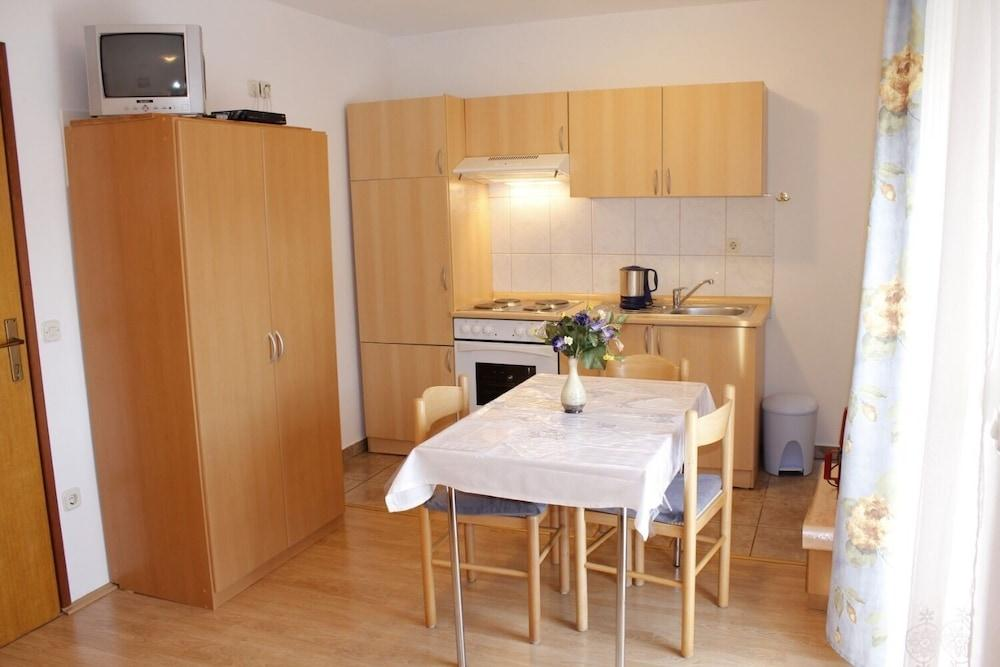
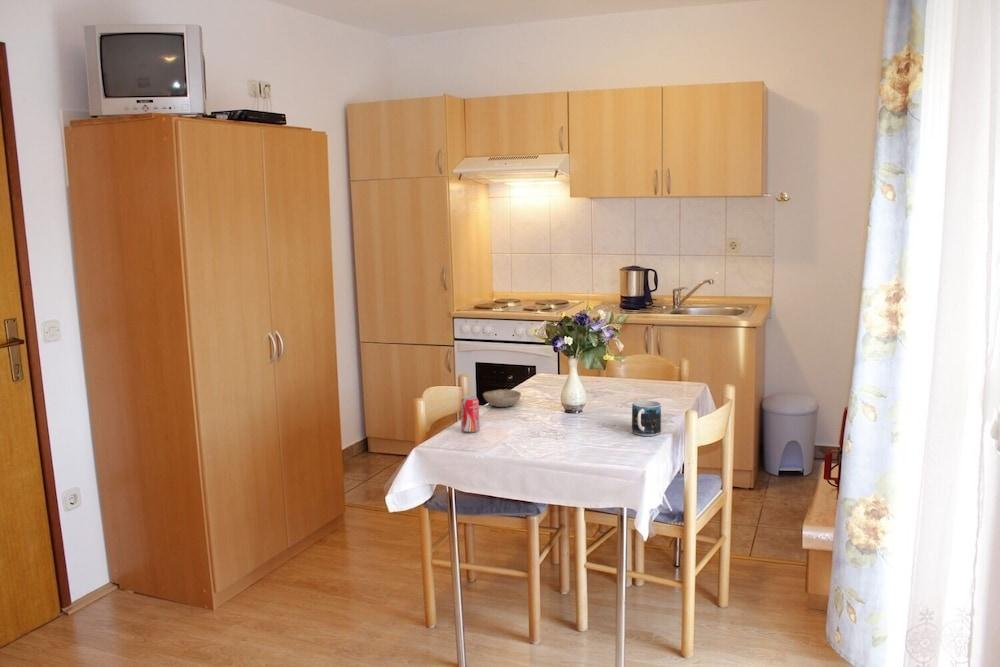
+ bowl (502, 399)
+ mug (644, 419)
+ beverage can (470, 414)
